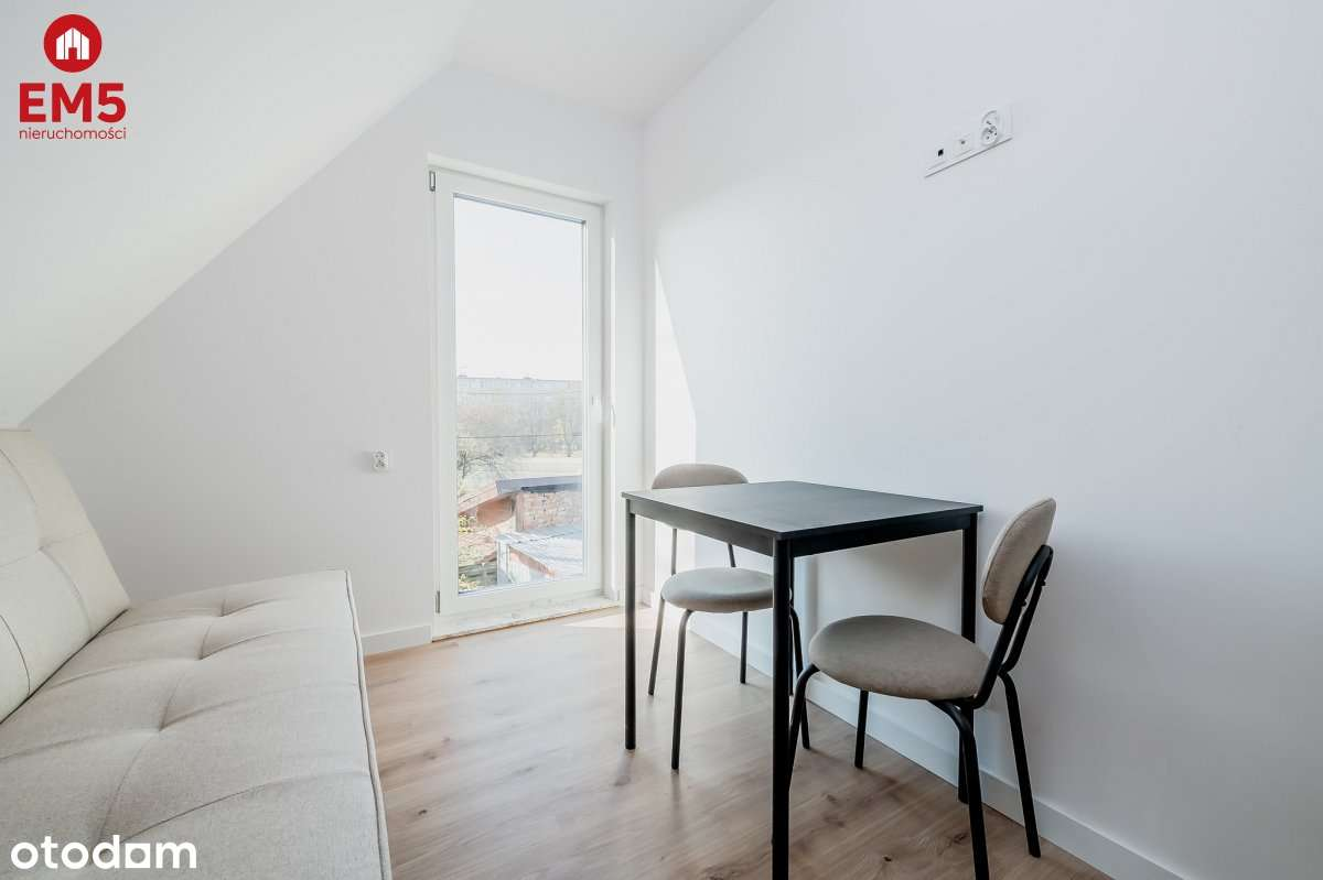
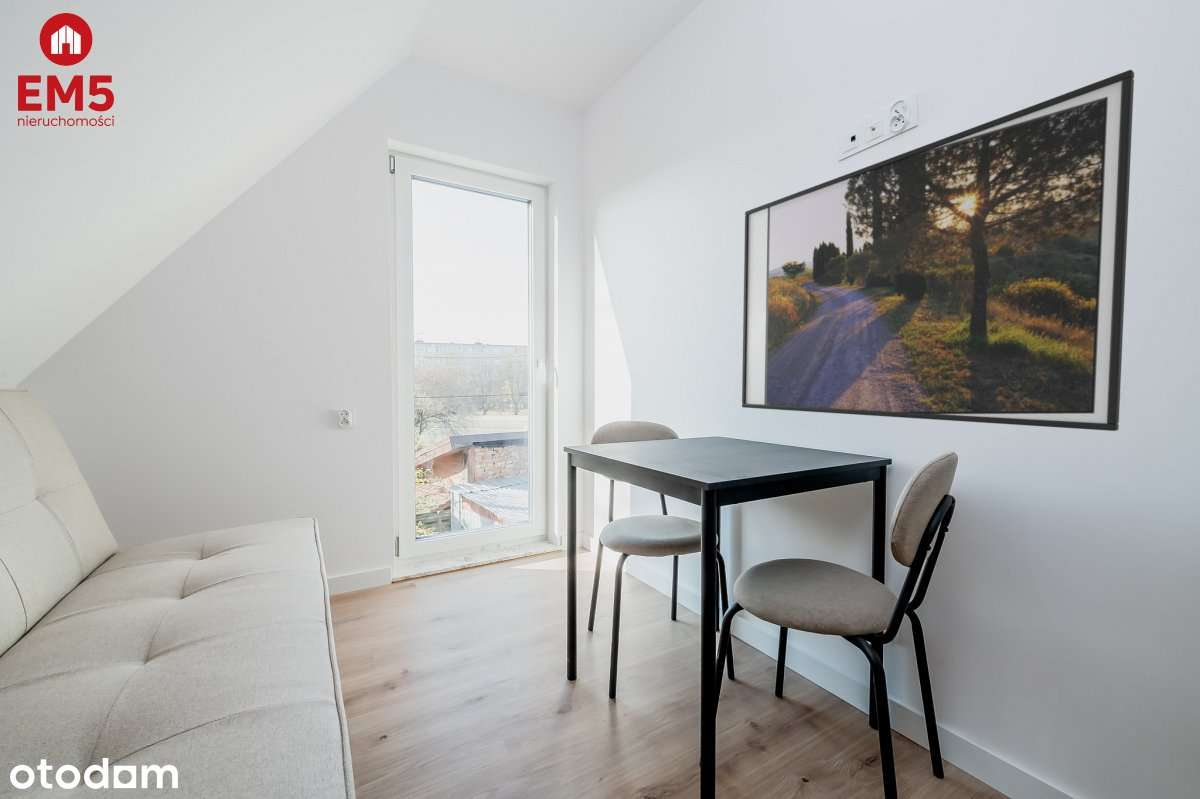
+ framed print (878, 290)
